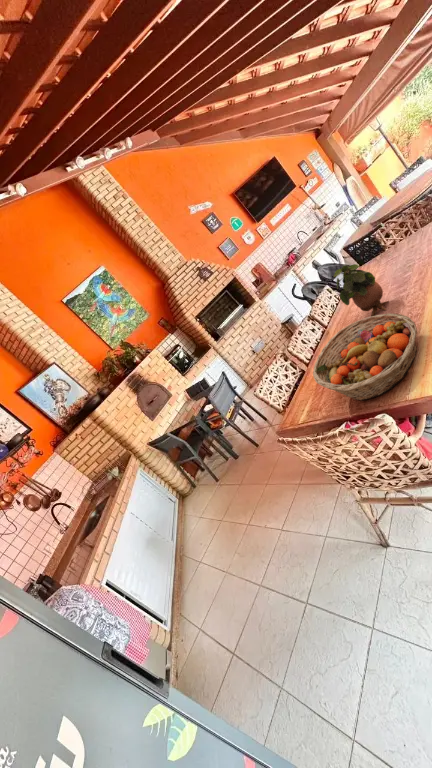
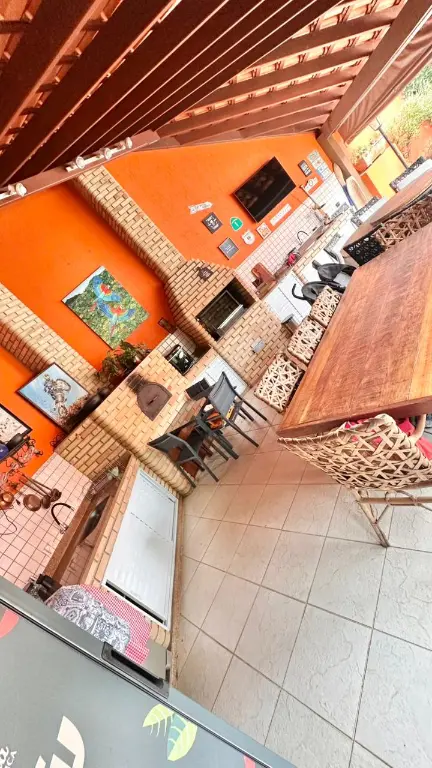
- potted plant (359, 289)
- fruit basket (366, 356)
